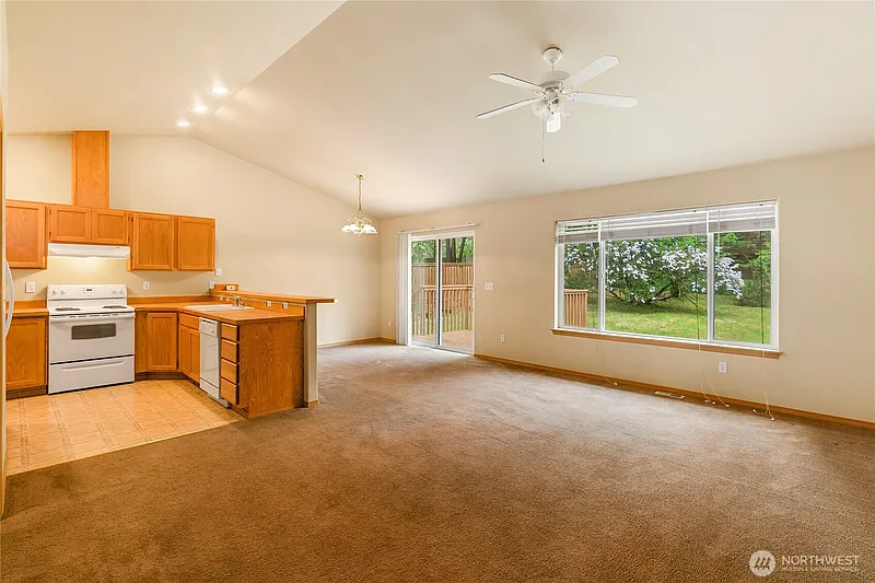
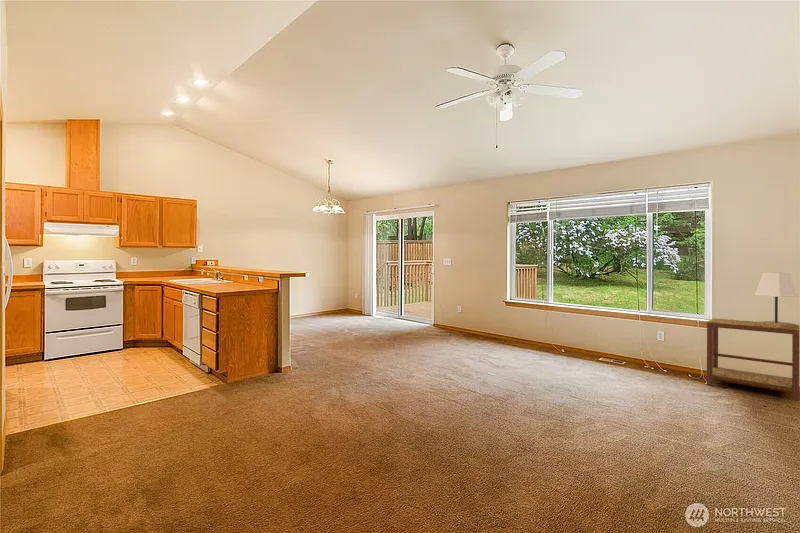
+ lamp (776, 299)
+ side table (751, 358)
